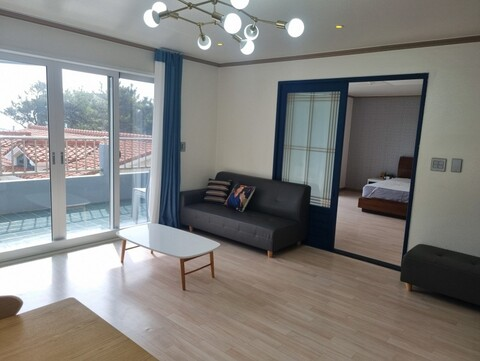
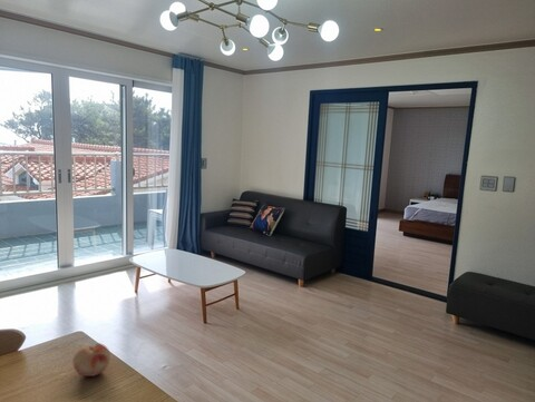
+ fruit (91, 360)
